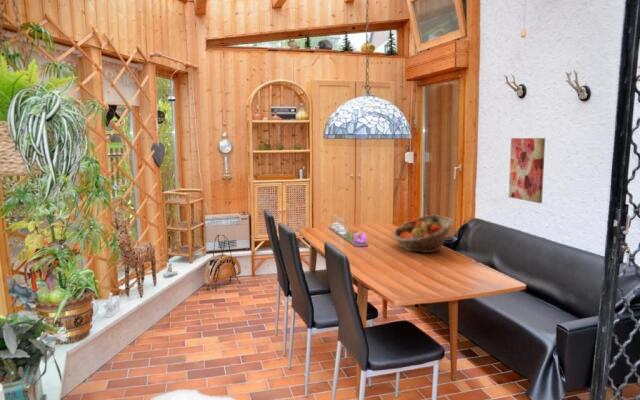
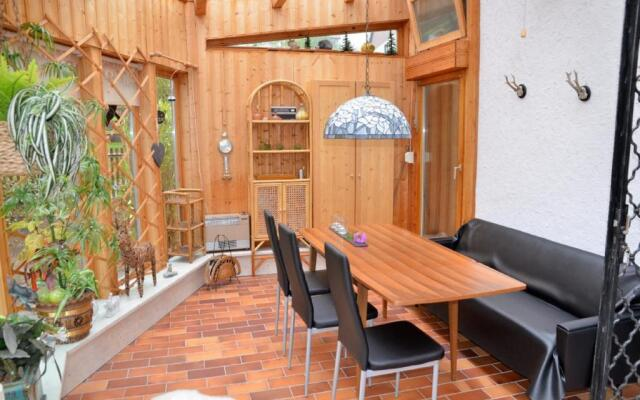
- fruit basket (422, 232)
- wall art (525, 169)
